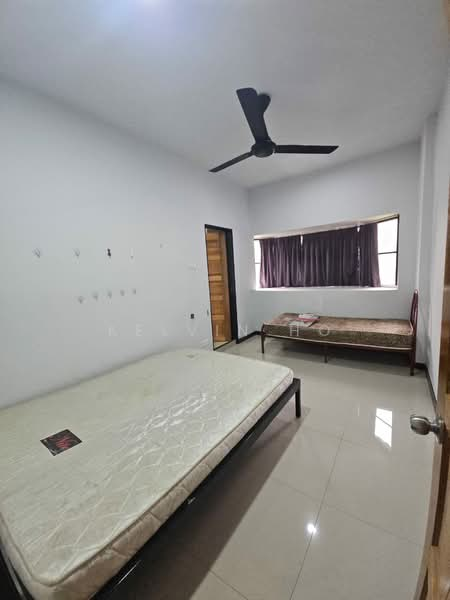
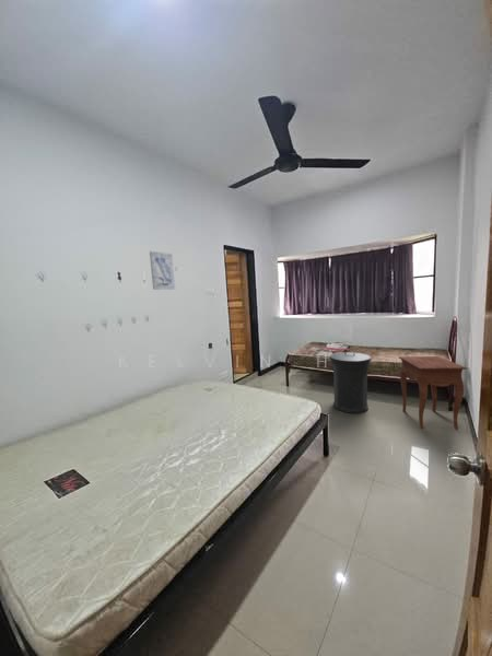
+ trash can (350, 379)
+ wall art (163, 271)
+ side table (426, 390)
